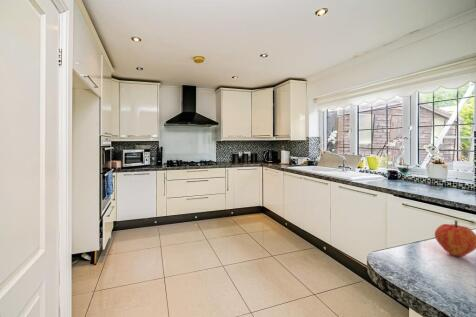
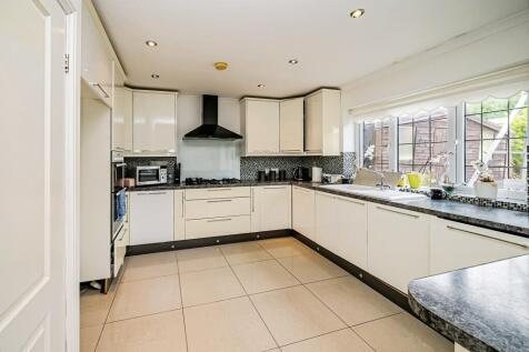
- fruit (455, 237)
